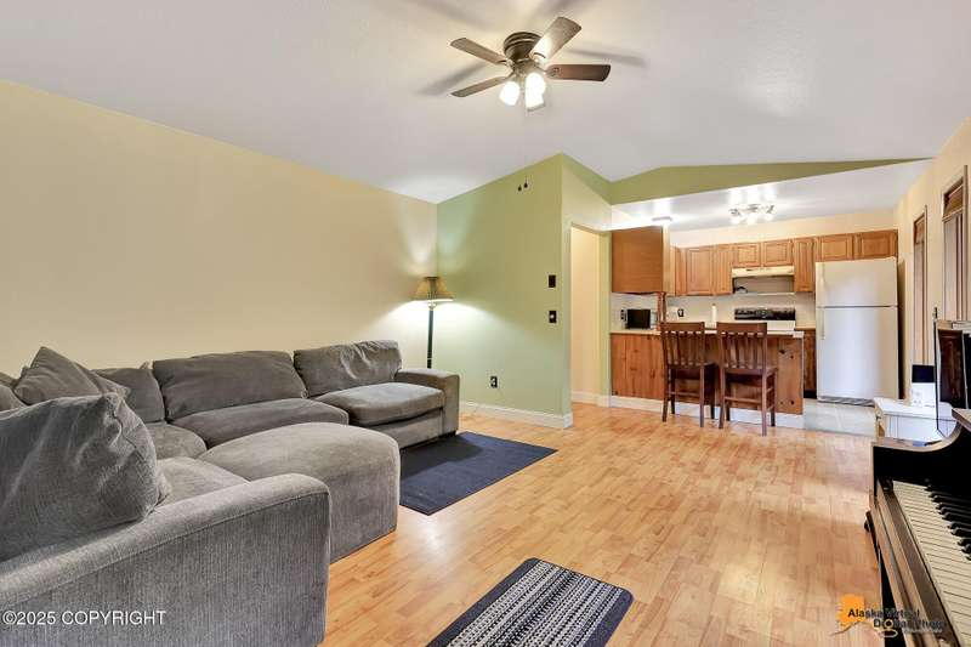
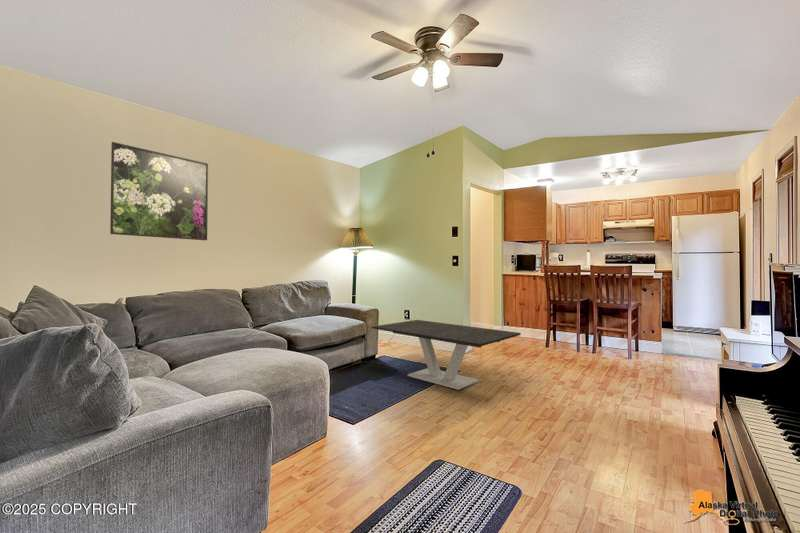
+ coffee table (435, 355)
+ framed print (163, 195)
